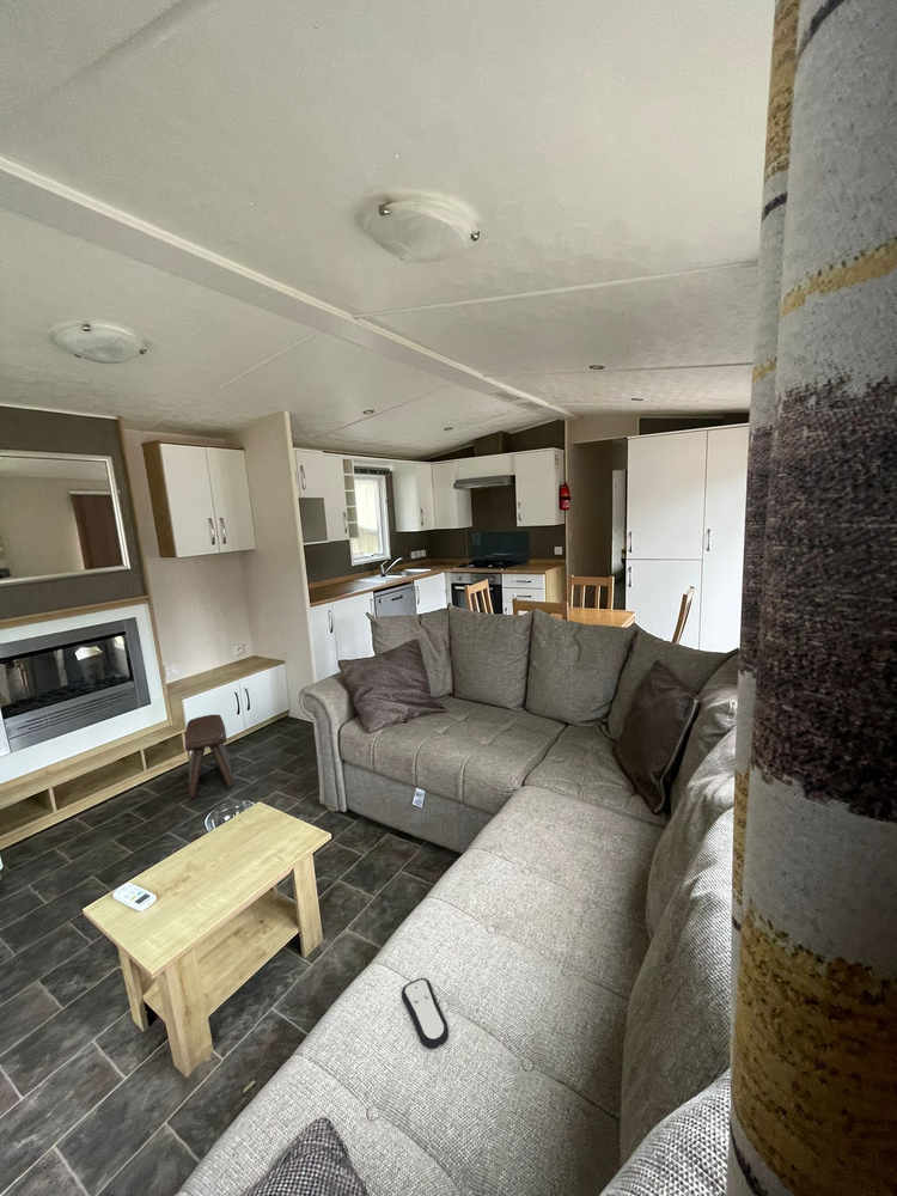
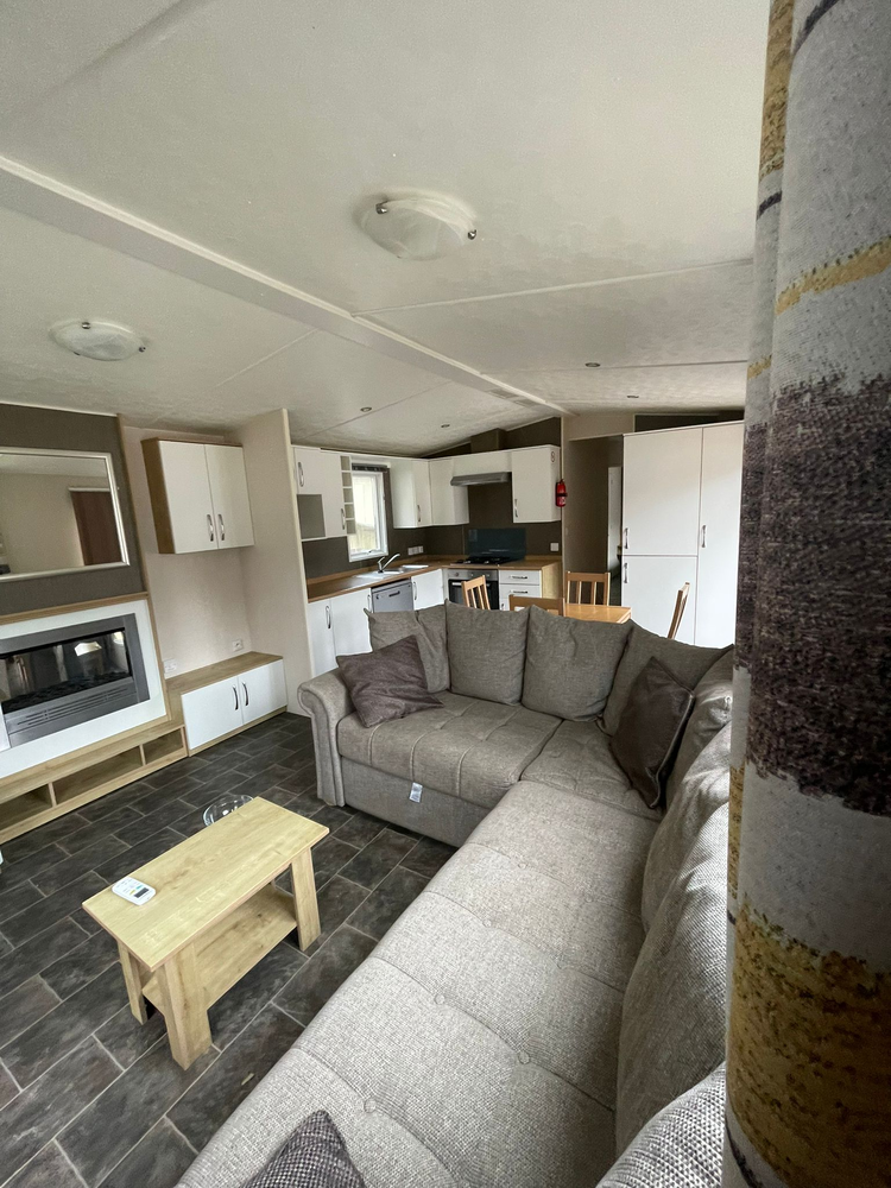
- remote control (425, 1011)
- stool (203, 752)
